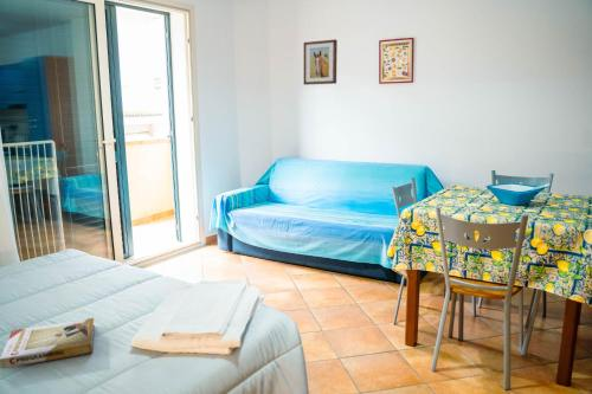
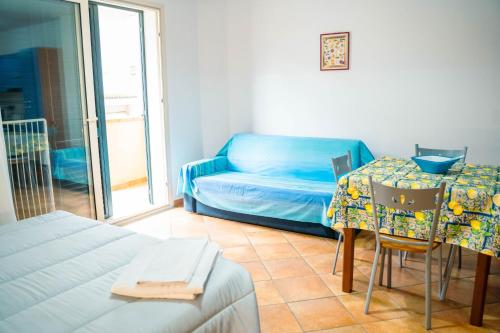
- book (51, 341)
- wall art (320, 63)
